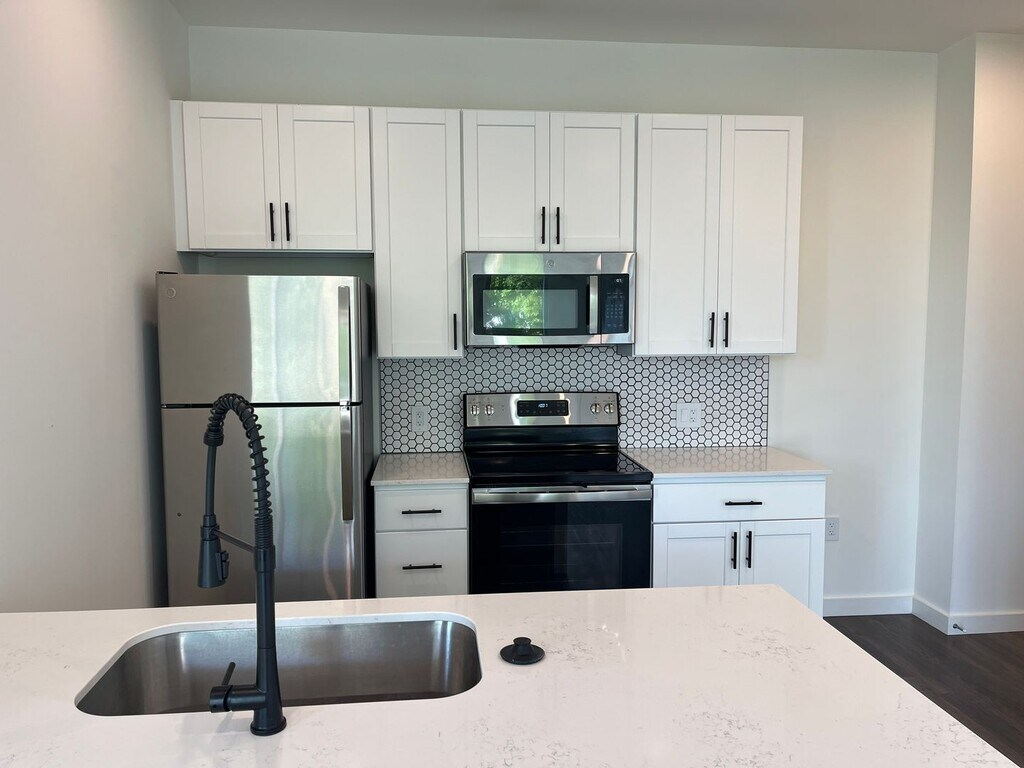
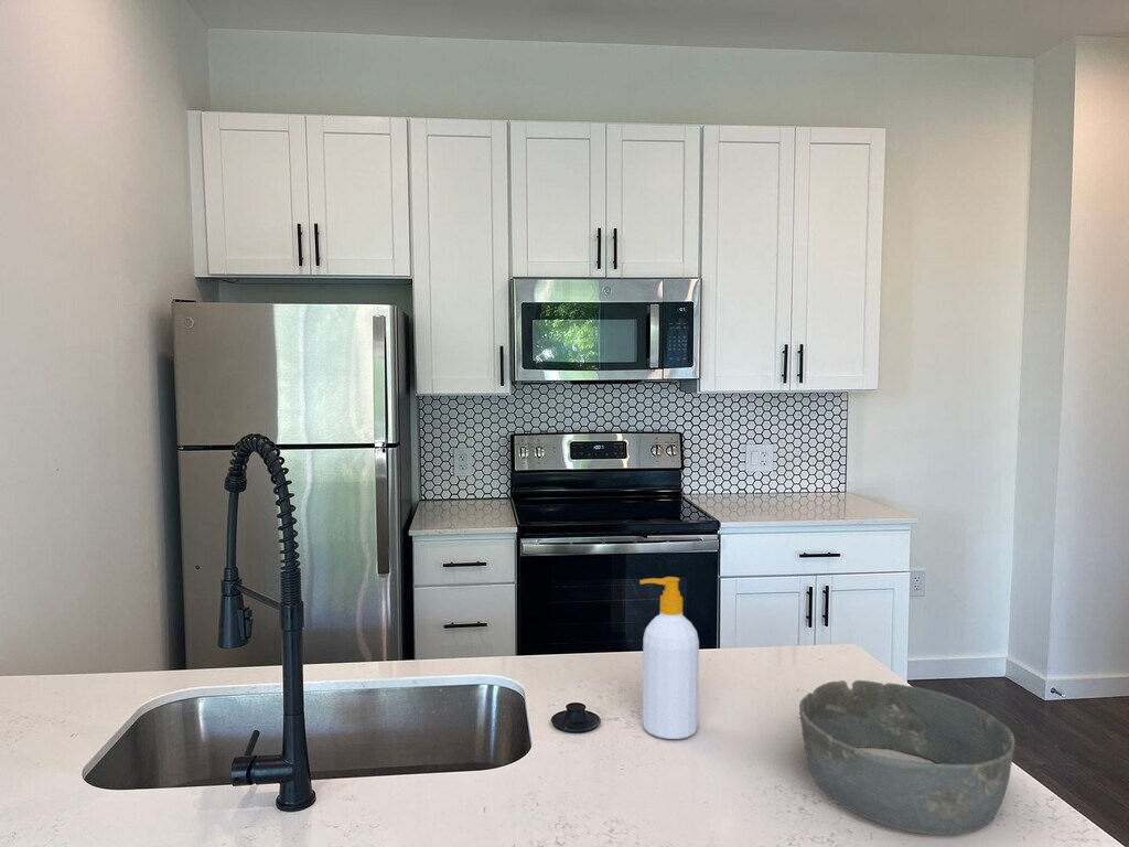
+ soap bottle (668, 653)
+ bowl (901, 750)
